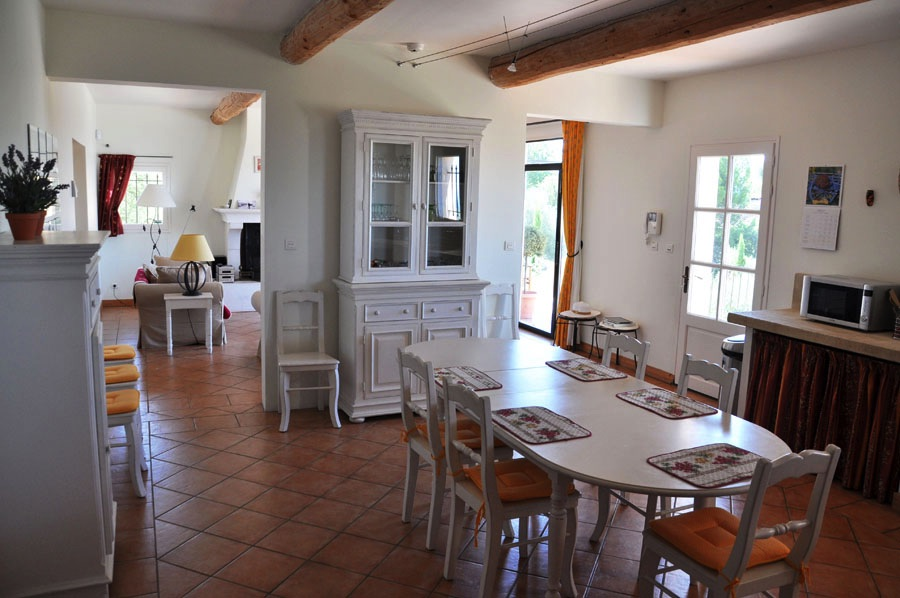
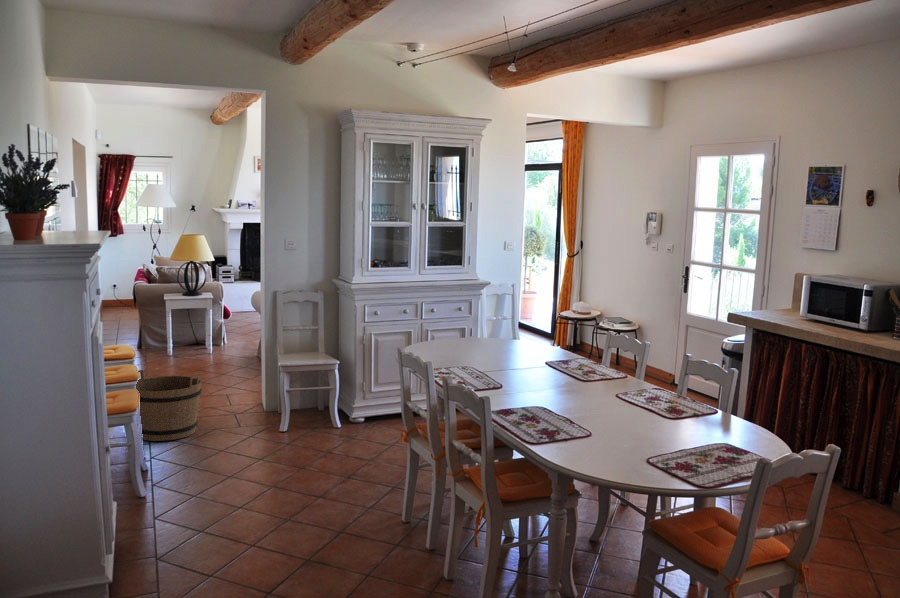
+ bucket (166, 403)
